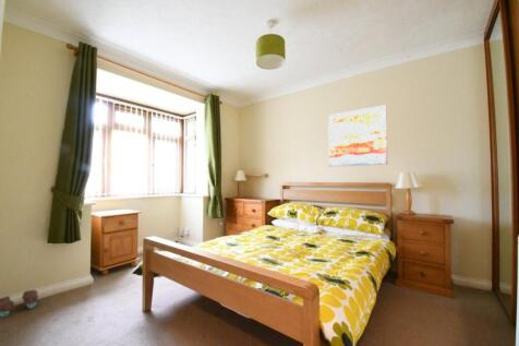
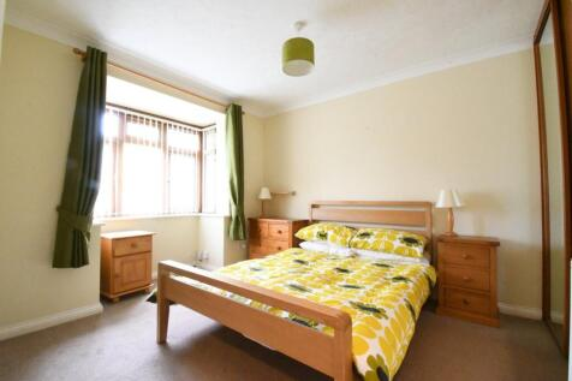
- wall art (355, 138)
- shoe (13, 301)
